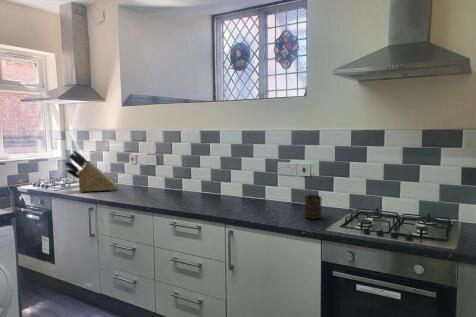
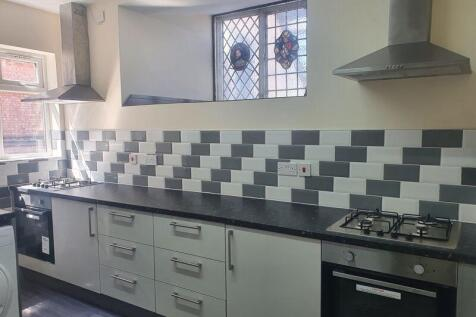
- cup (314, 207)
- knife block (91, 170)
